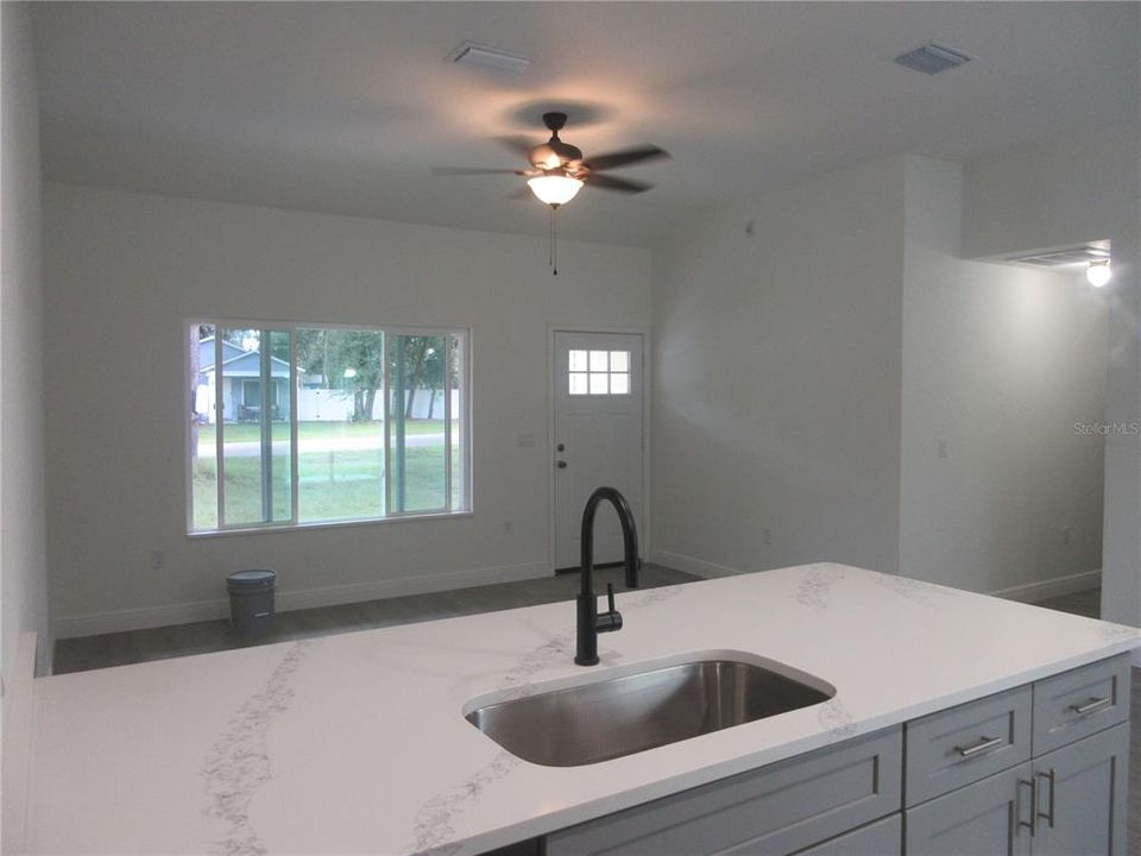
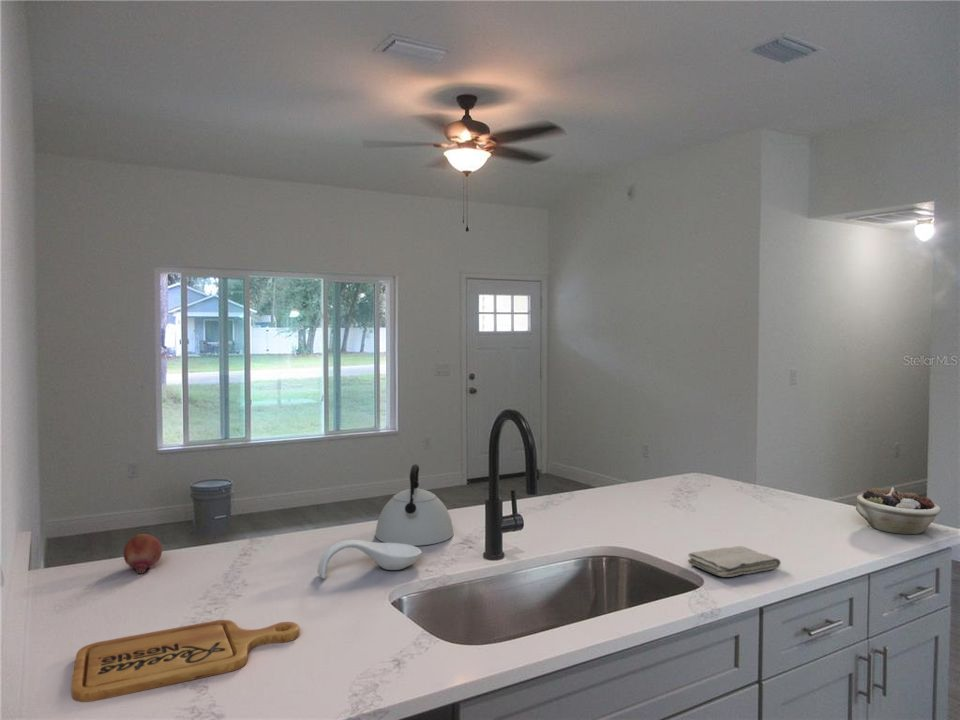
+ succulent planter (896, 509)
+ kettle (414, 500)
+ fruit (143, 551)
+ spoon rest (371, 554)
+ washcloth (732, 559)
+ cutting board (194, 649)
